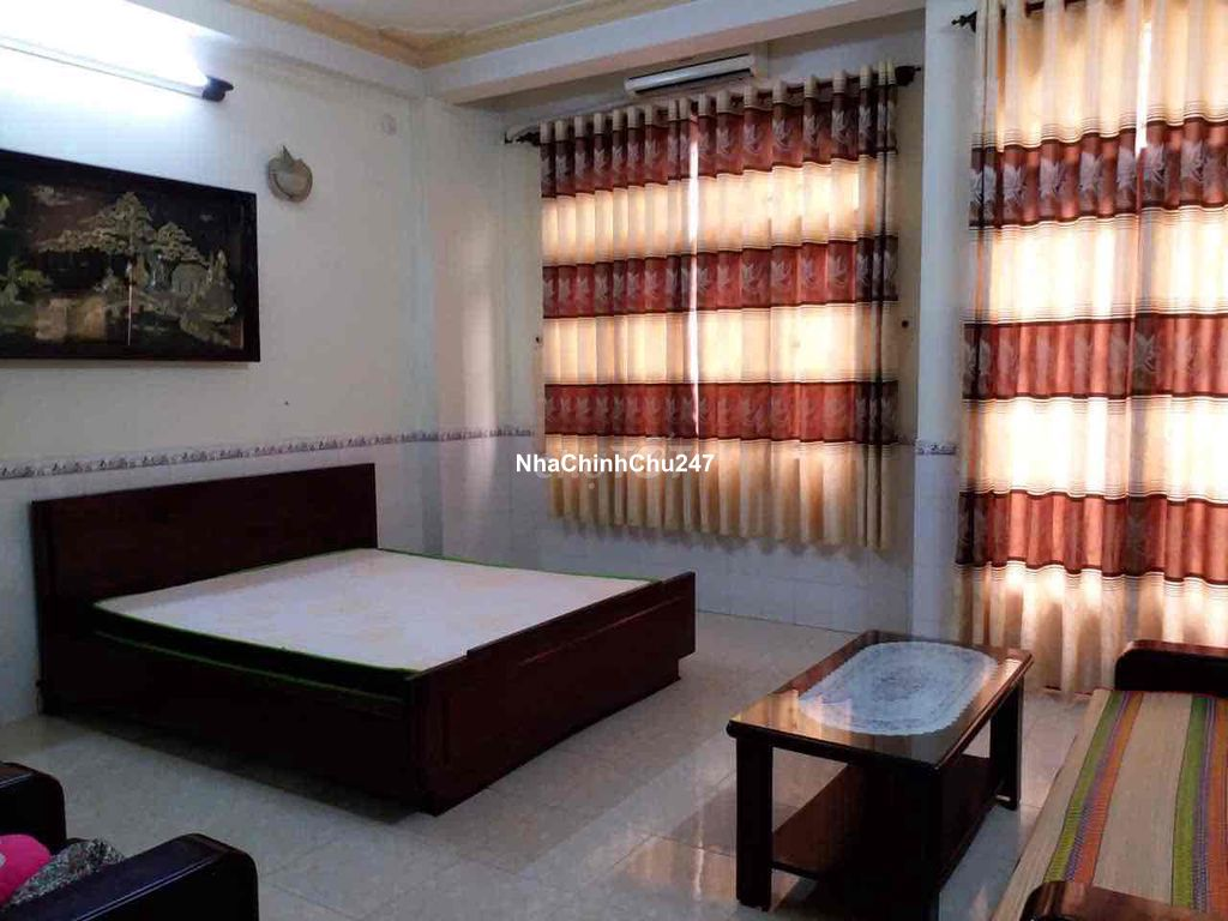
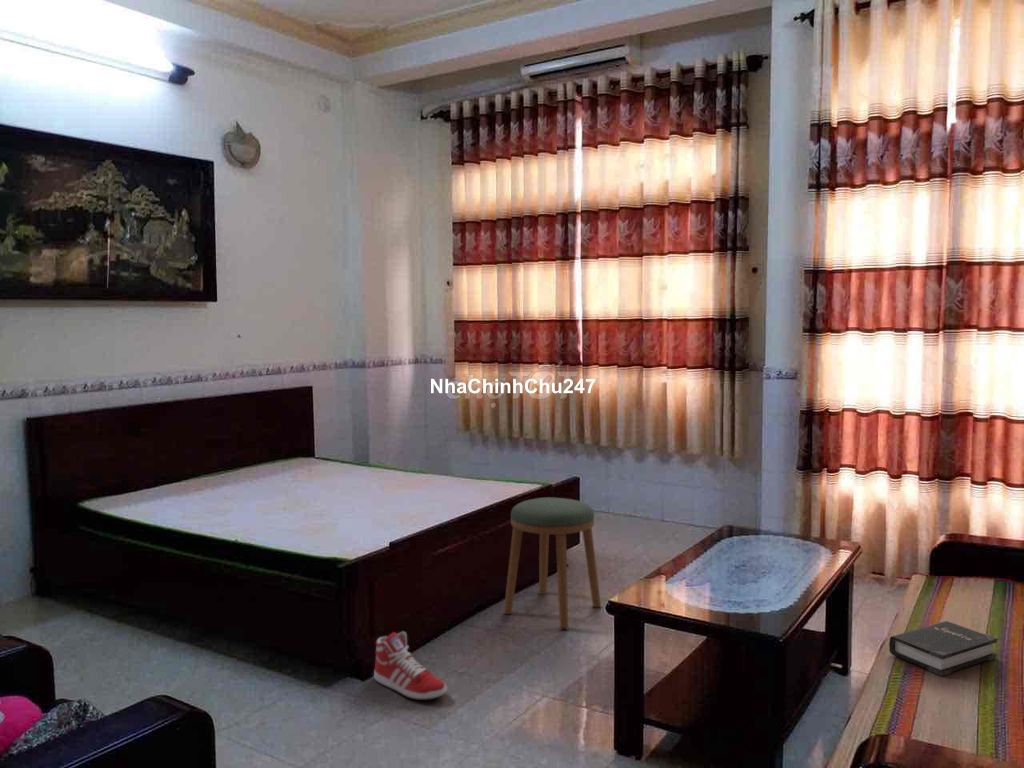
+ hardback book (942, 646)
+ stool (556, 553)
+ sneaker (408, 663)
